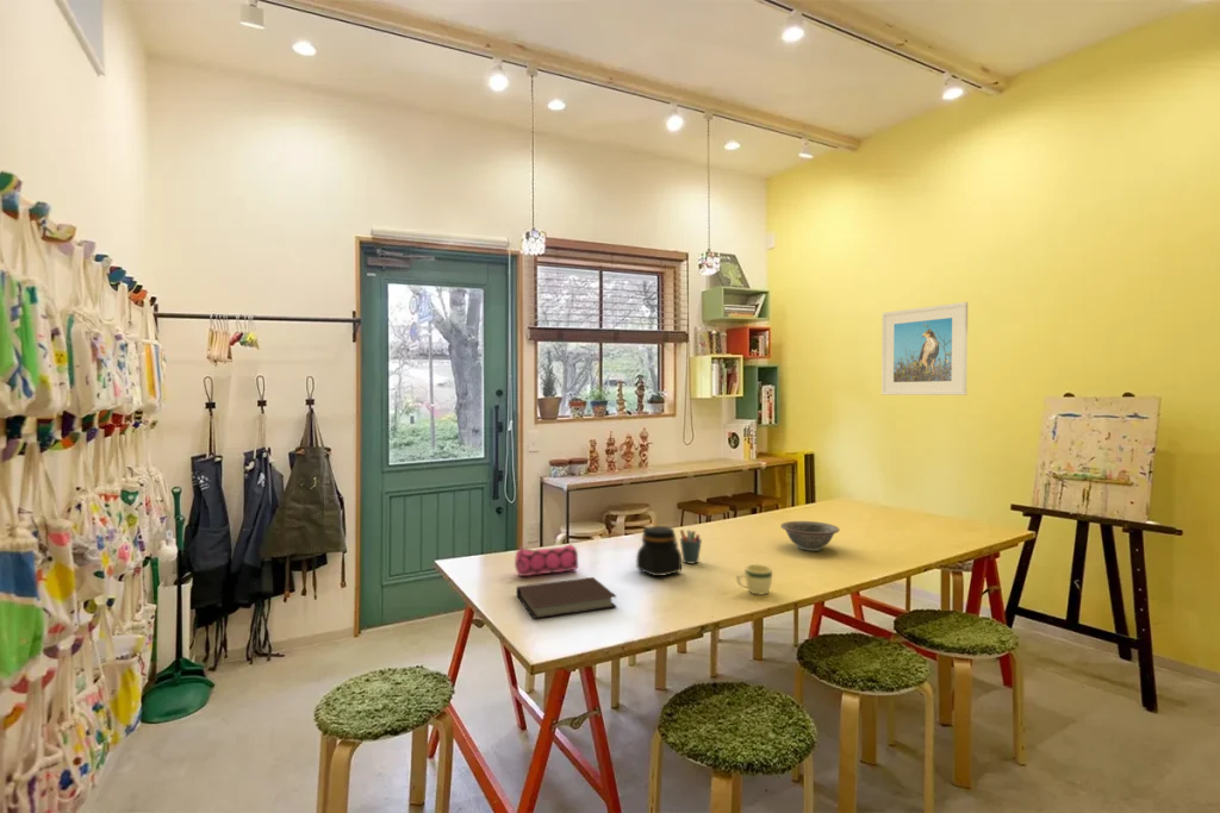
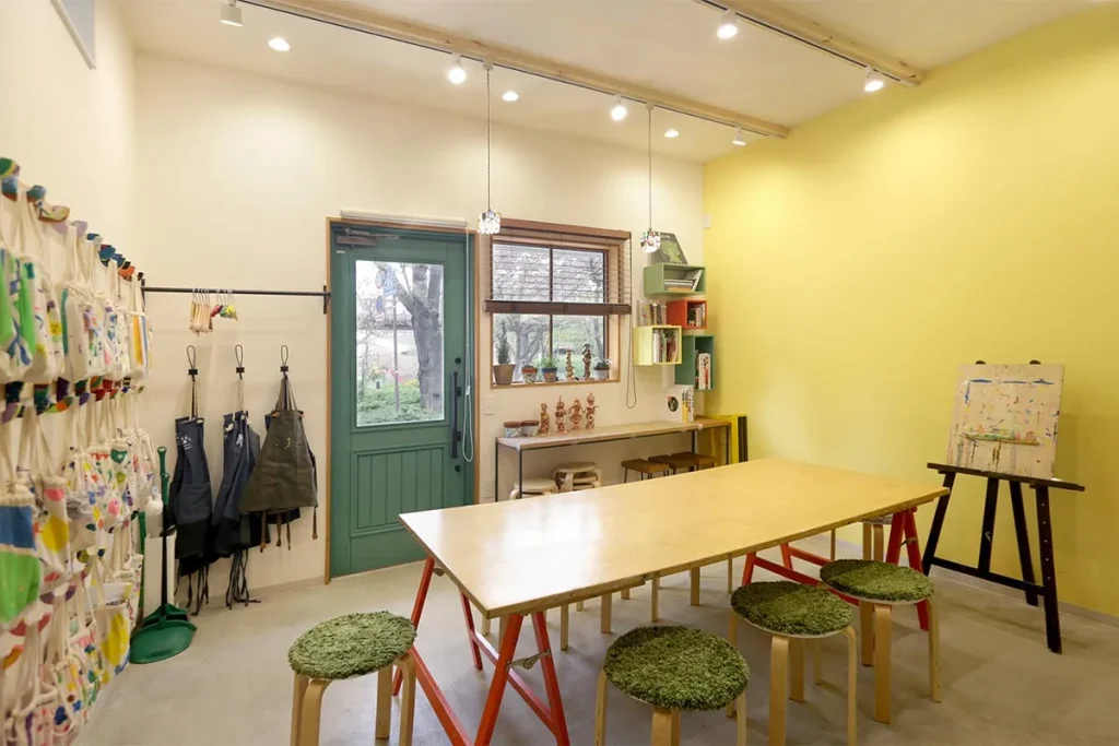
- decorative bowl (809, 537)
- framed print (921, 351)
- pen holder (690, 544)
- mug (753, 580)
- notebook (565, 595)
- jar (659, 550)
- pencil case (547, 558)
